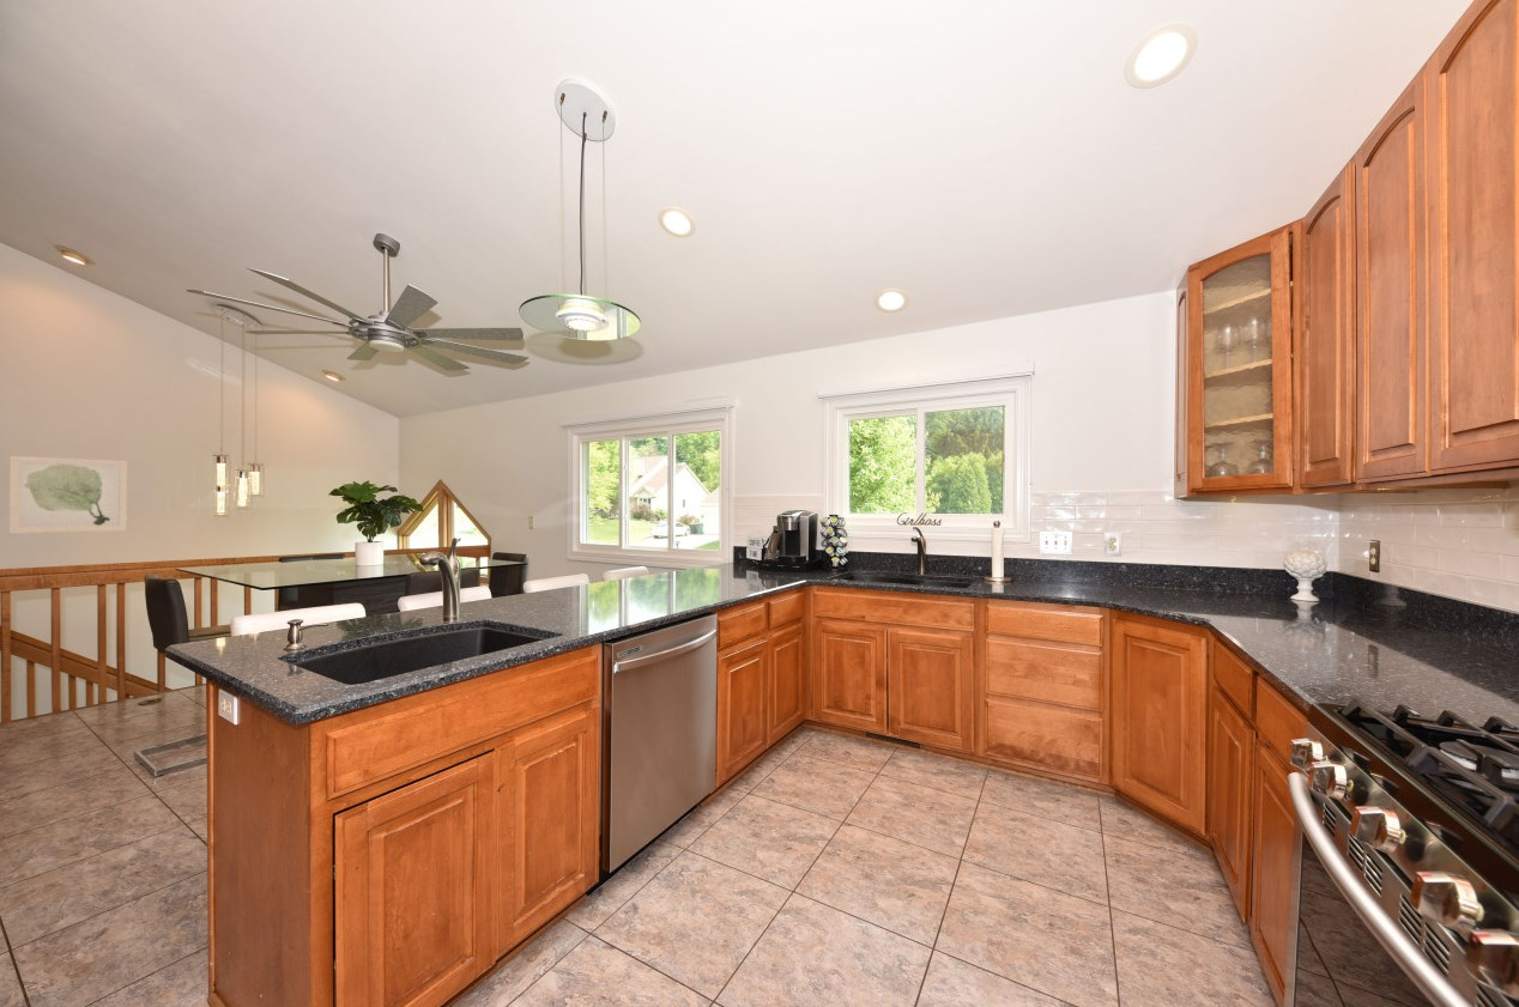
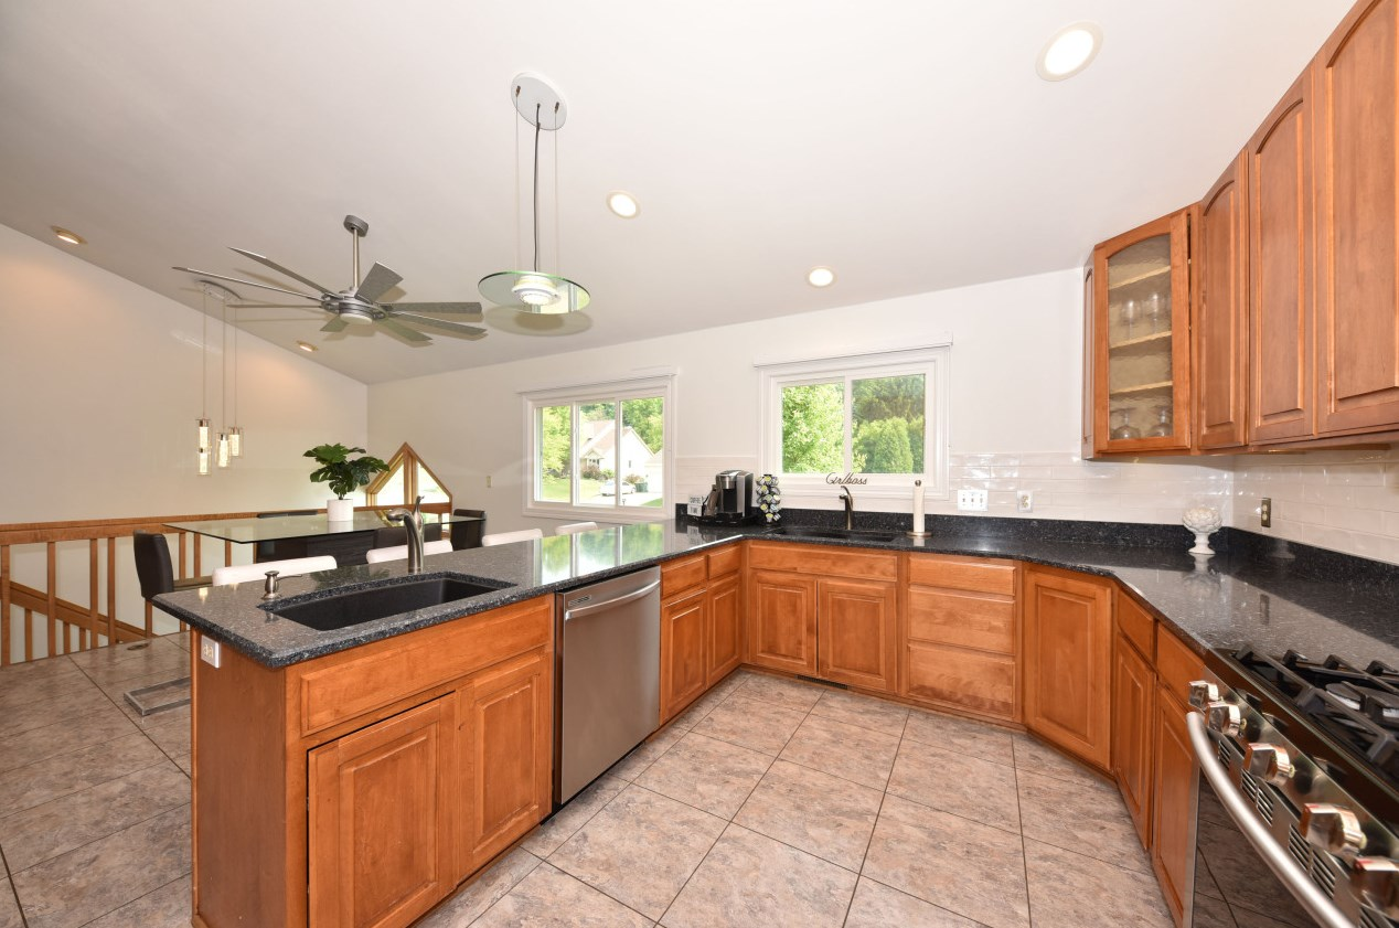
- wall art (71, 495)
